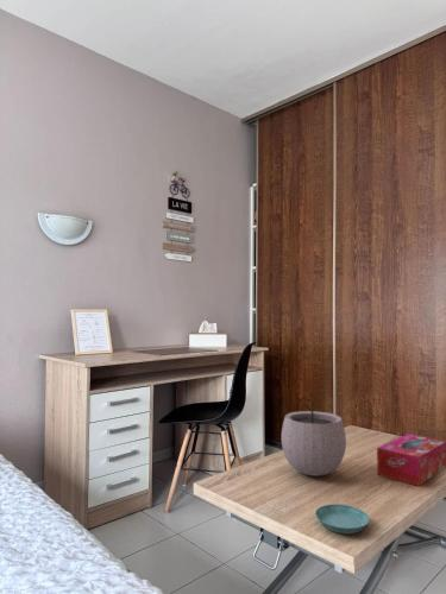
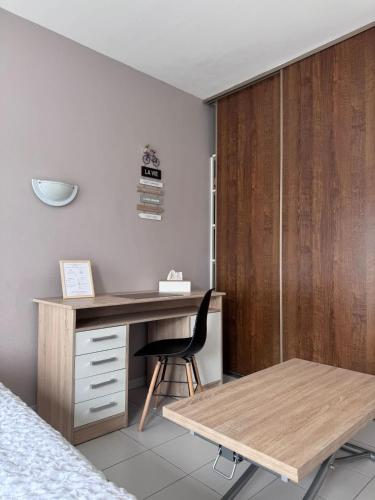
- plant pot (313, 432)
- saucer (341, 519)
- tissue box (413, 456)
